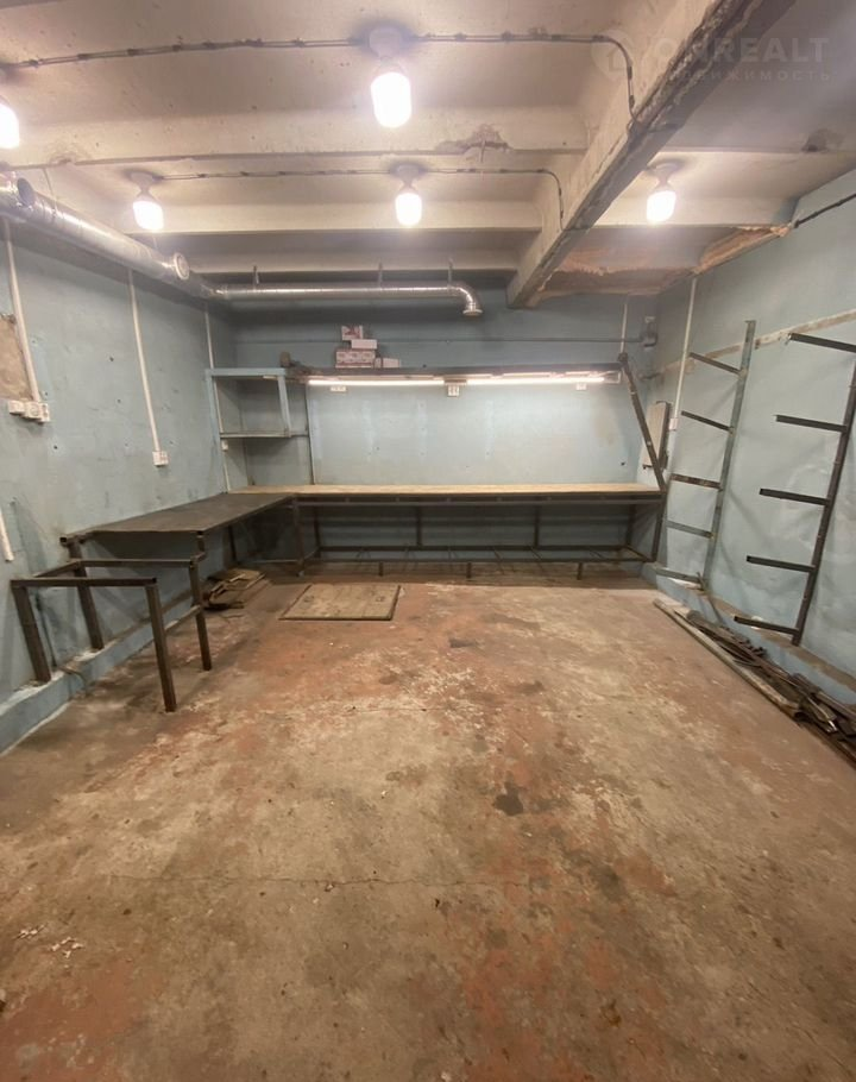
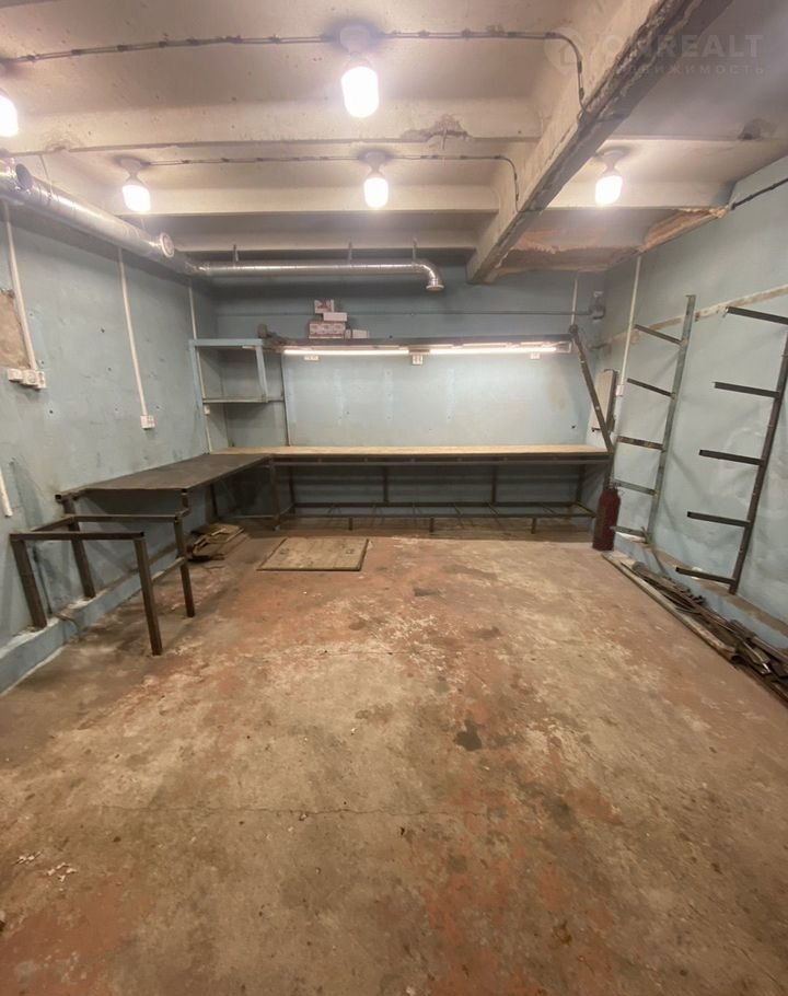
+ fire extinguisher (606, 516)
